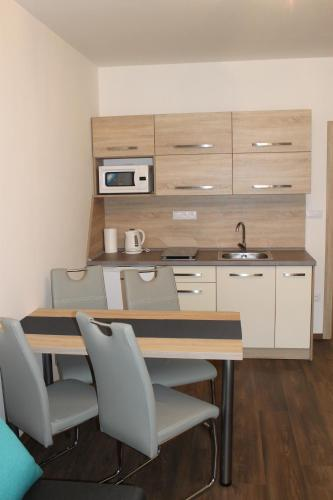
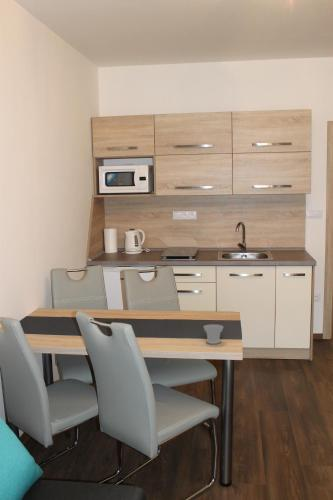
+ cup (213, 334)
